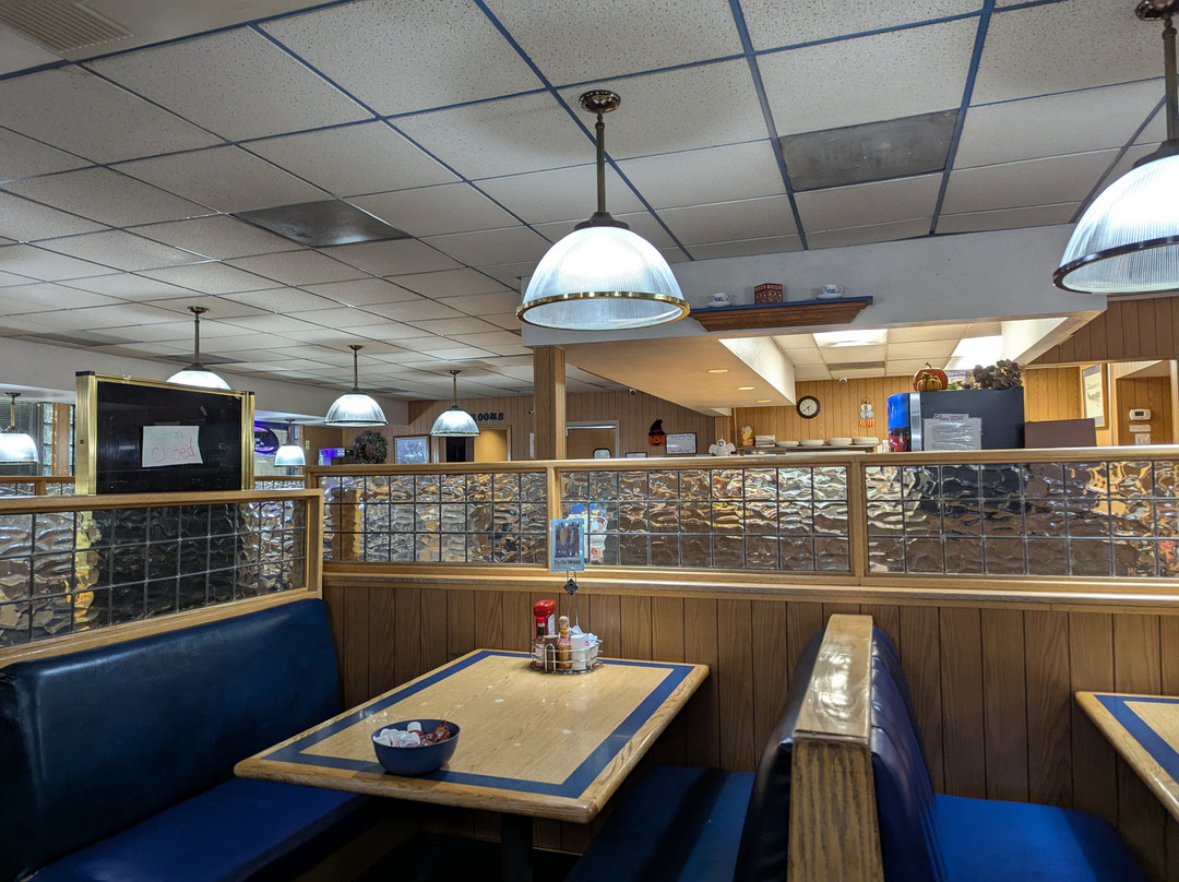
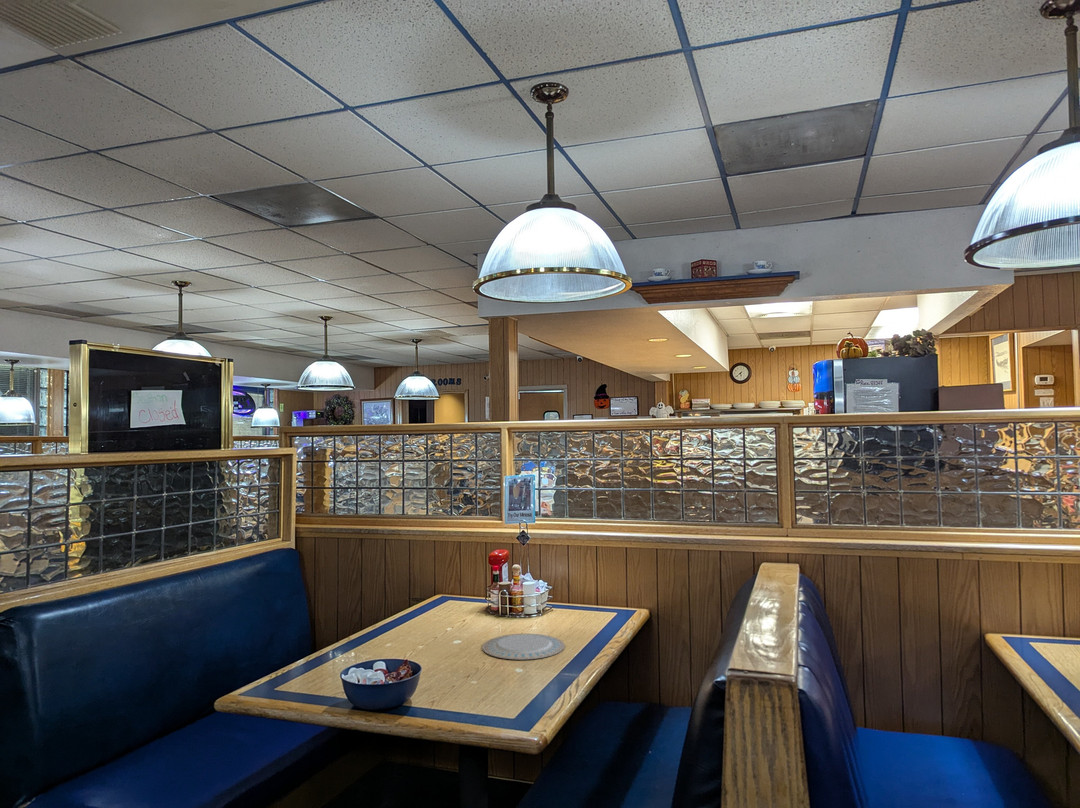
+ chinaware (523, 644)
